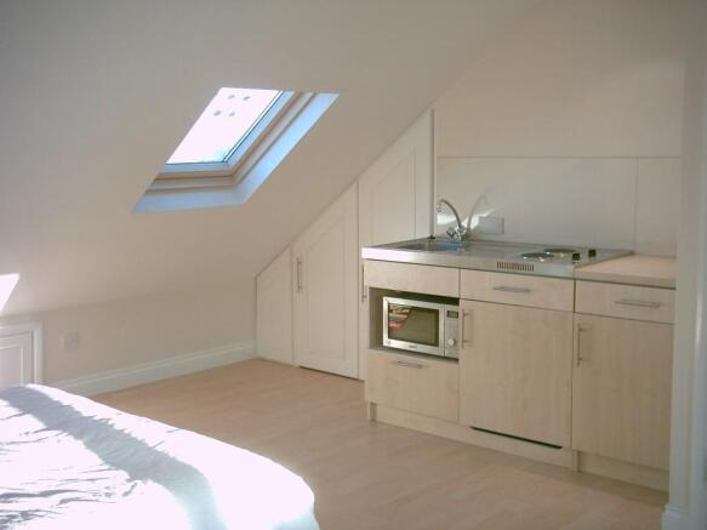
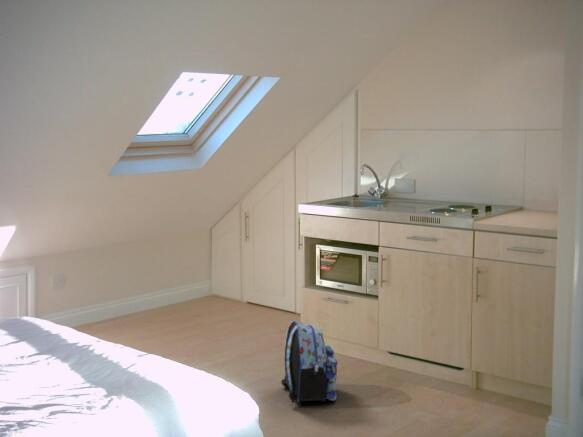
+ backpack (309, 358)
